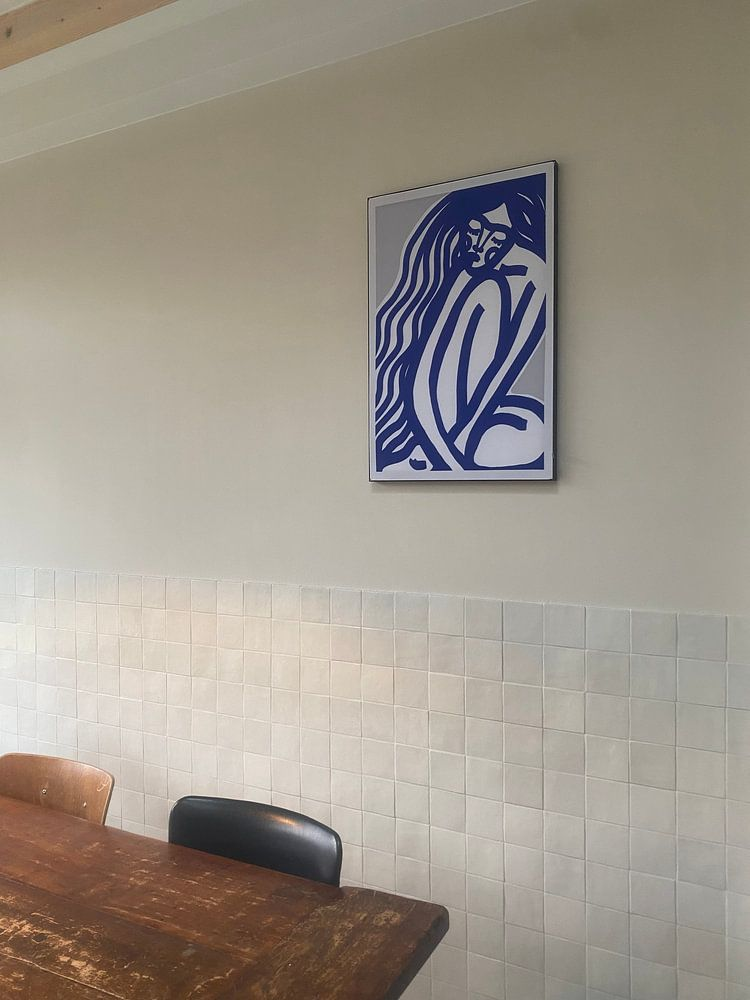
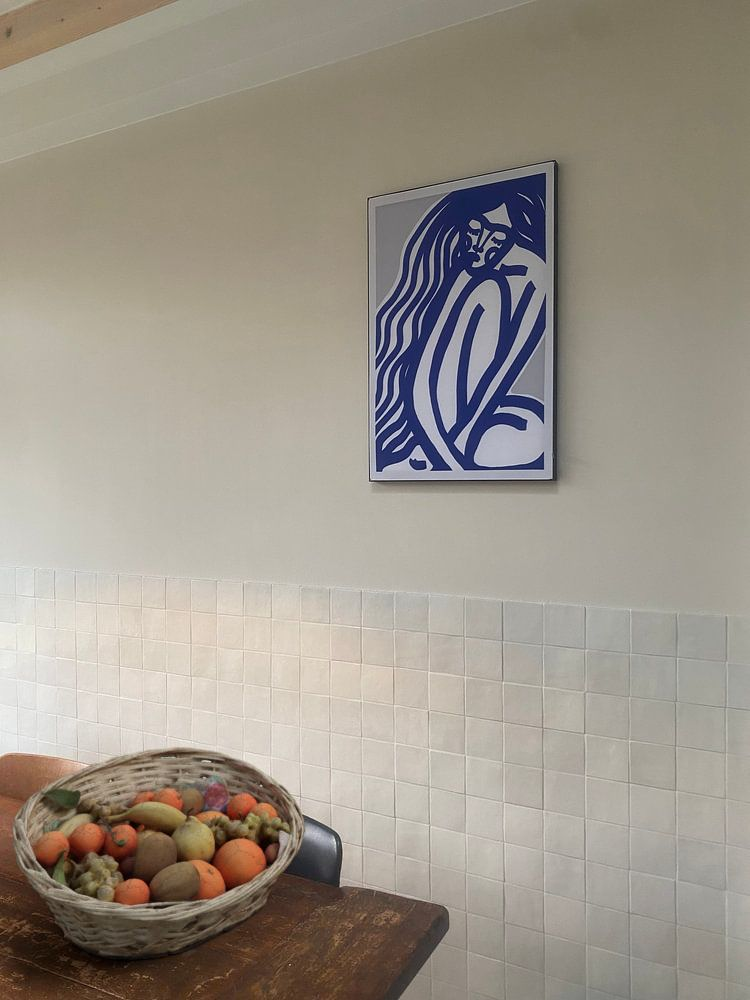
+ fruit basket (166, 842)
